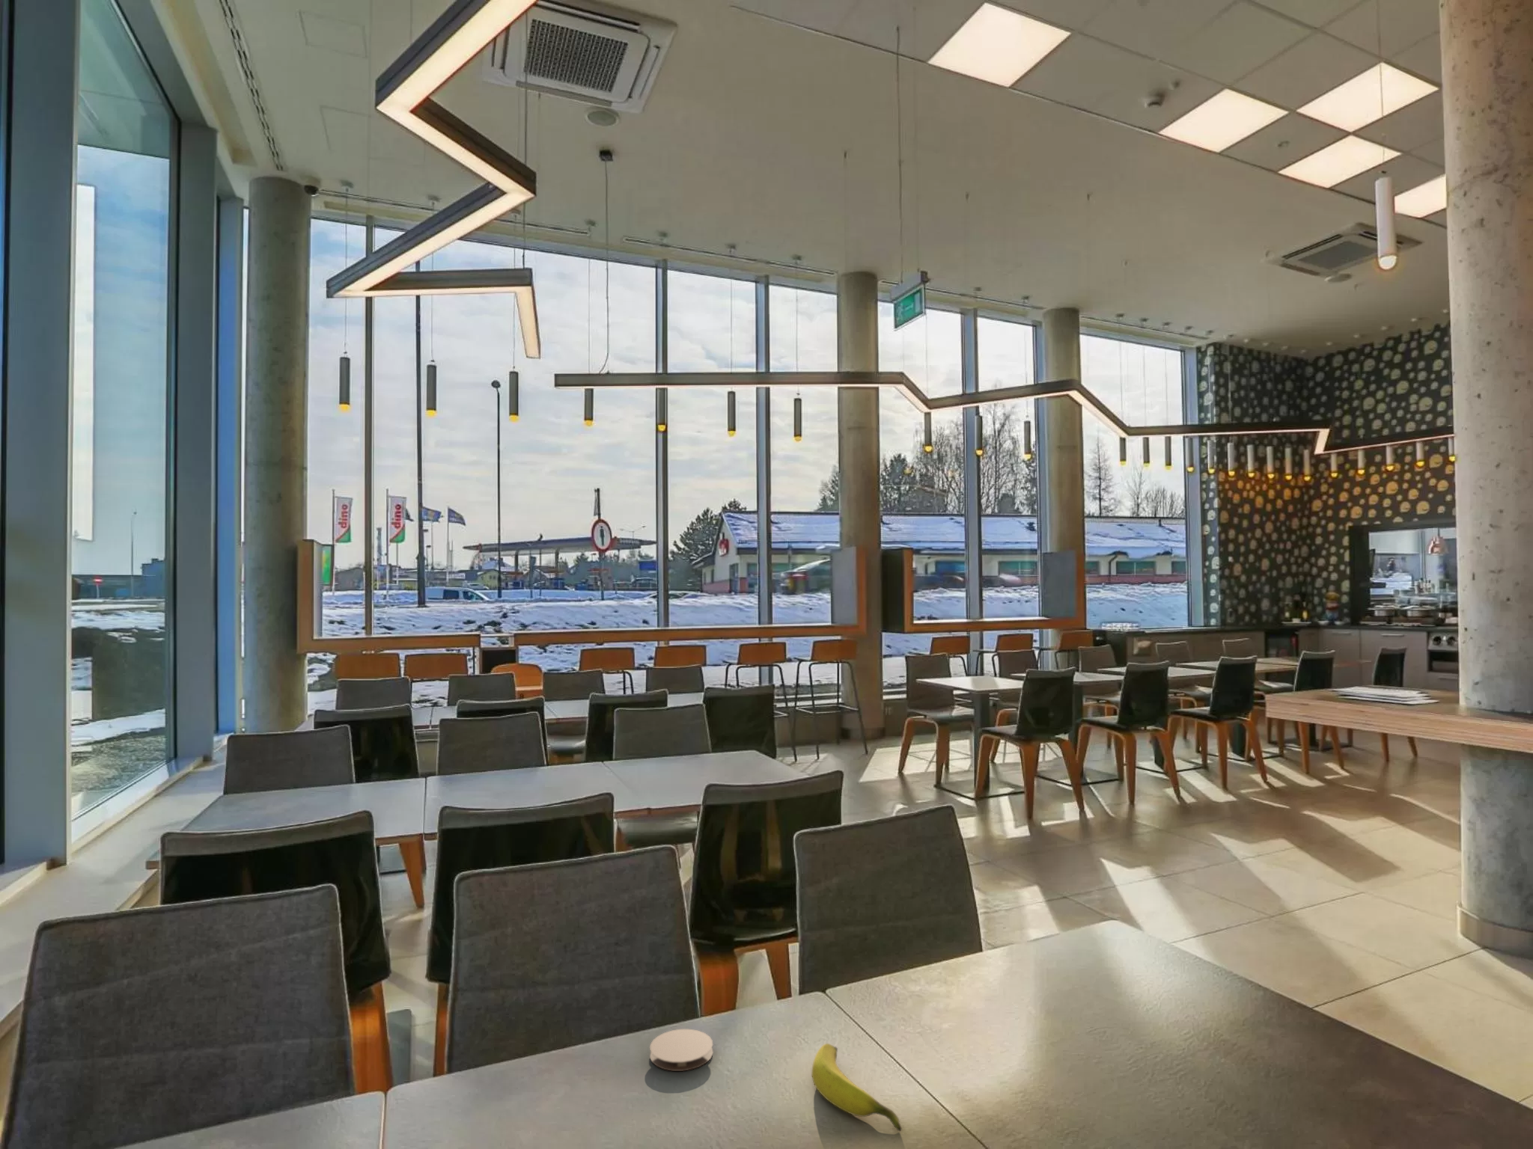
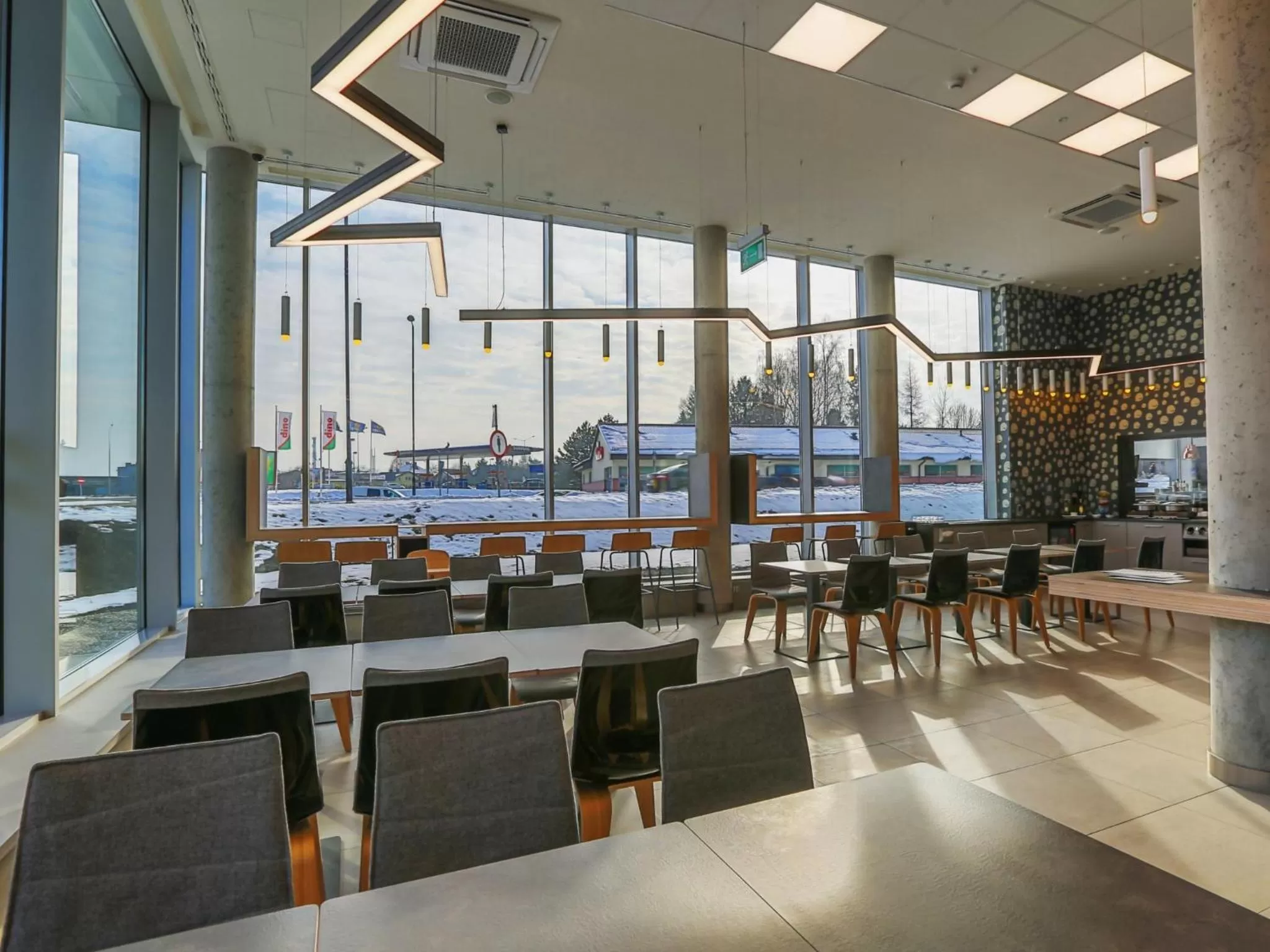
- coaster (681, 1049)
- banana (847, 1081)
